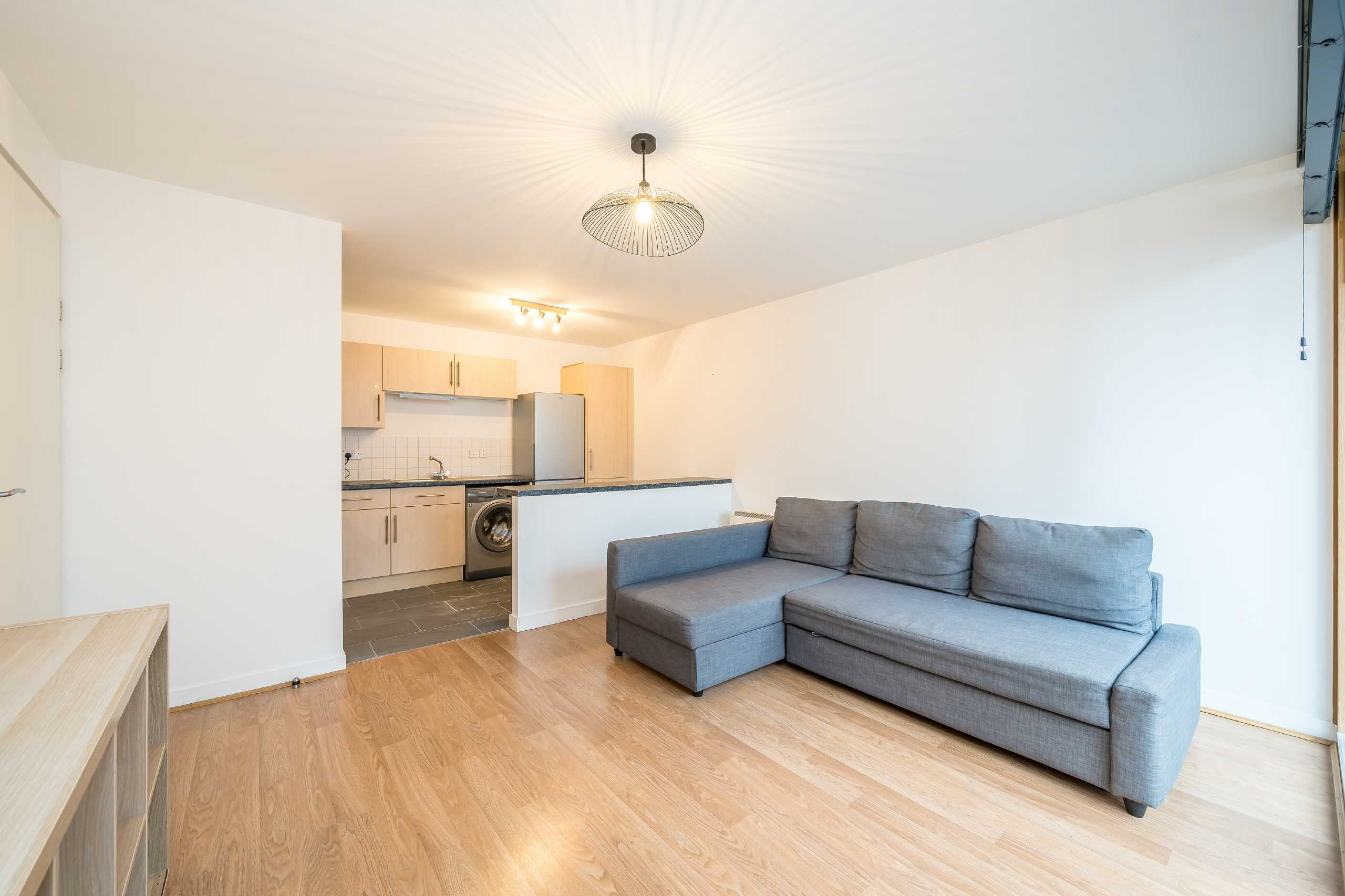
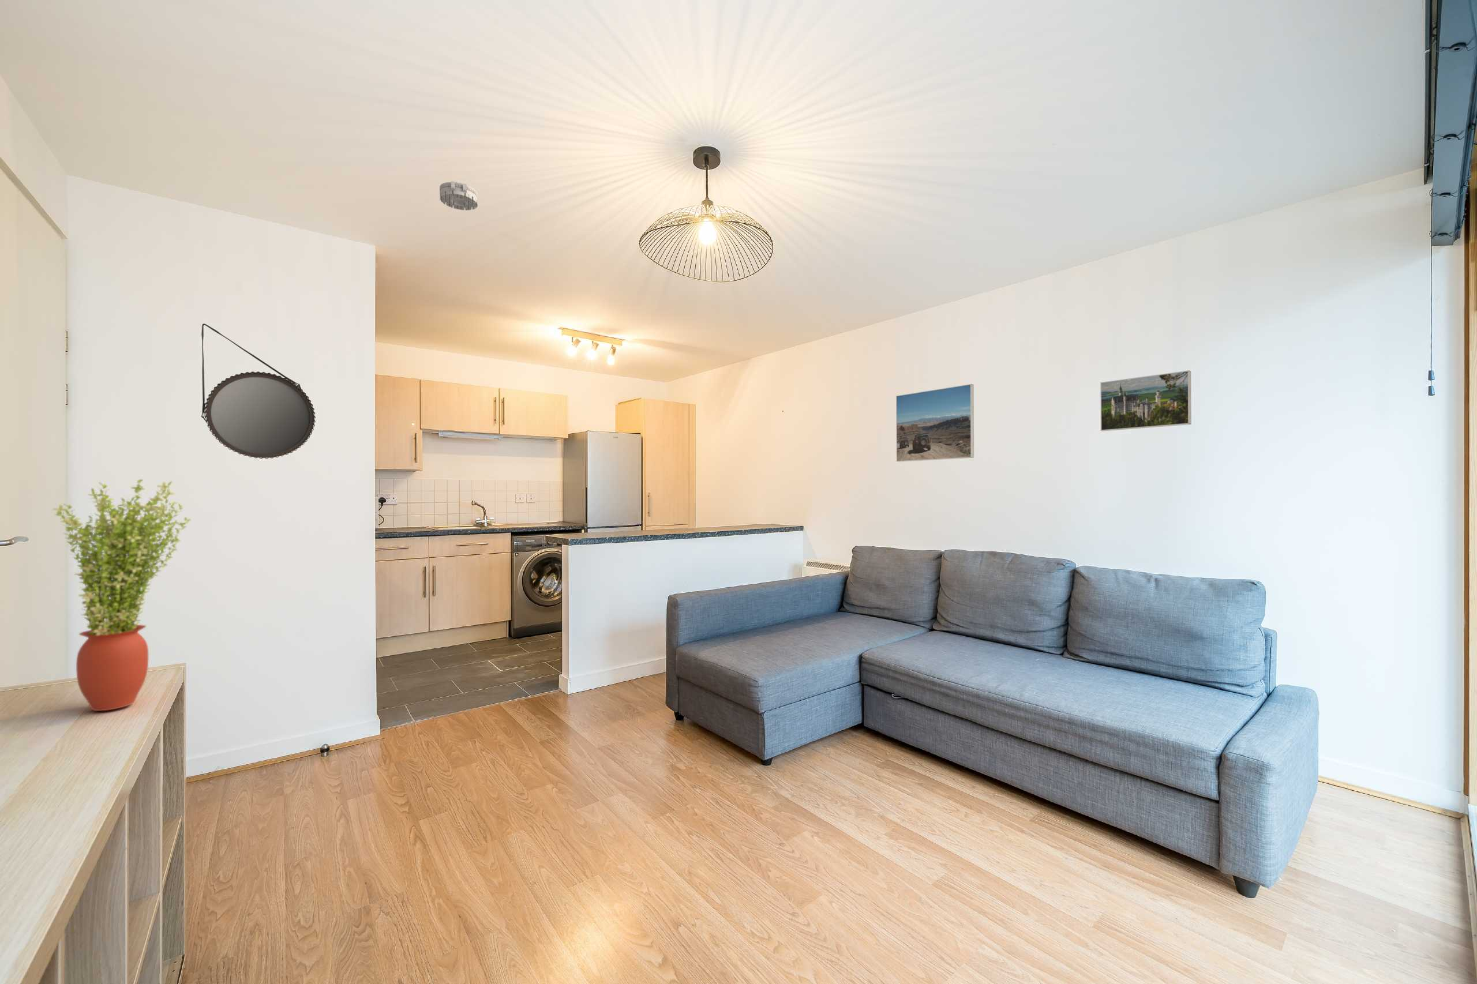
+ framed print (1143, 402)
+ smoke detector (459, 195)
+ home mirror (260, 394)
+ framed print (932, 425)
+ potted plant (126, 590)
